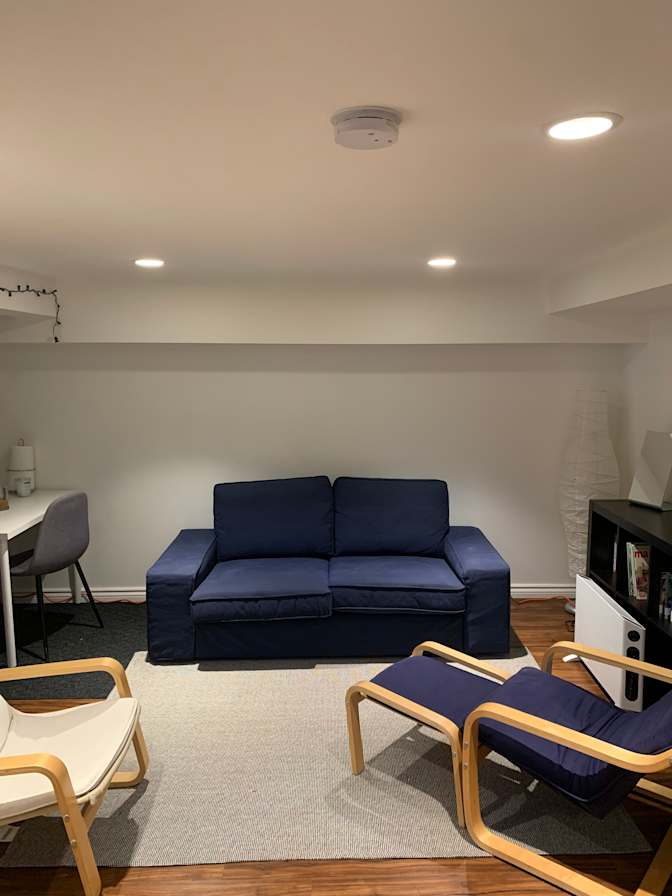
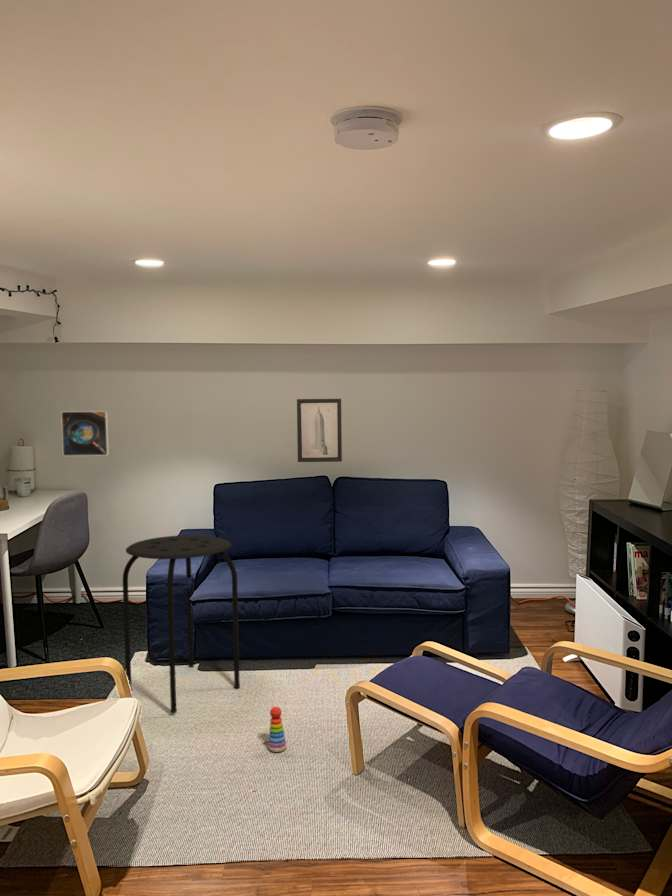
+ stacking toy (277, 727)
+ stool (187, 614)
+ wall art (319, 430)
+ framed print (85, 433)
